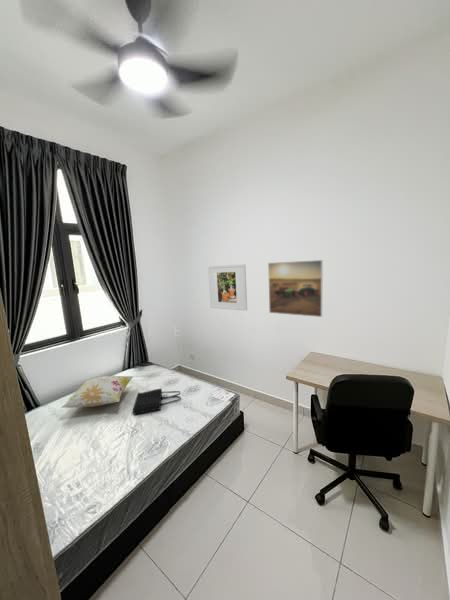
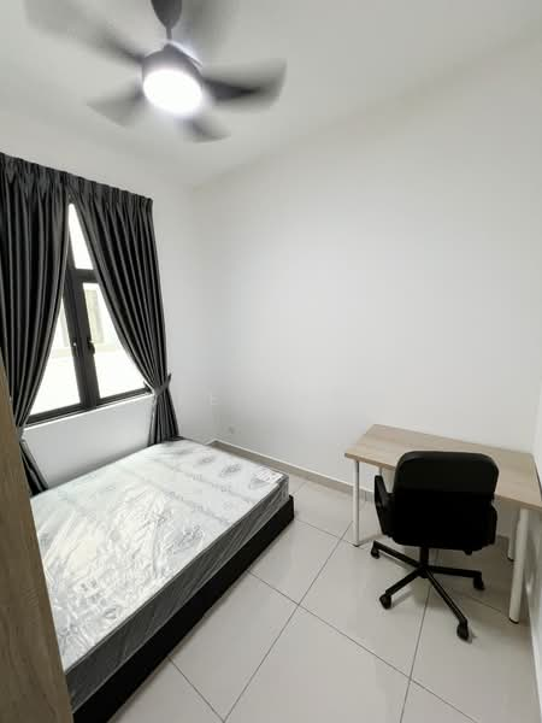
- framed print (294, 288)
- decorative pillow (100, 390)
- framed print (226, 287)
- tote bag (158, 398)
